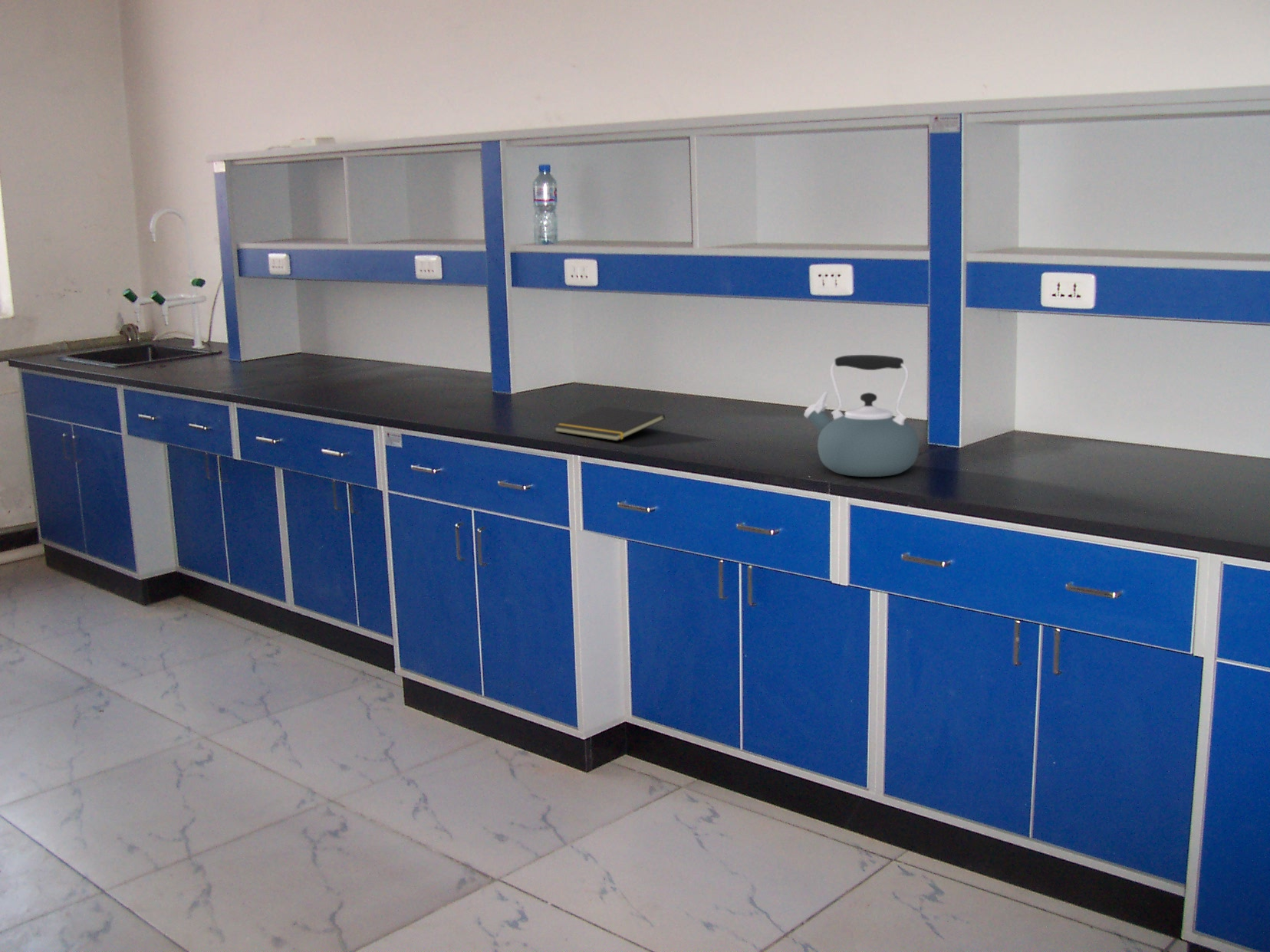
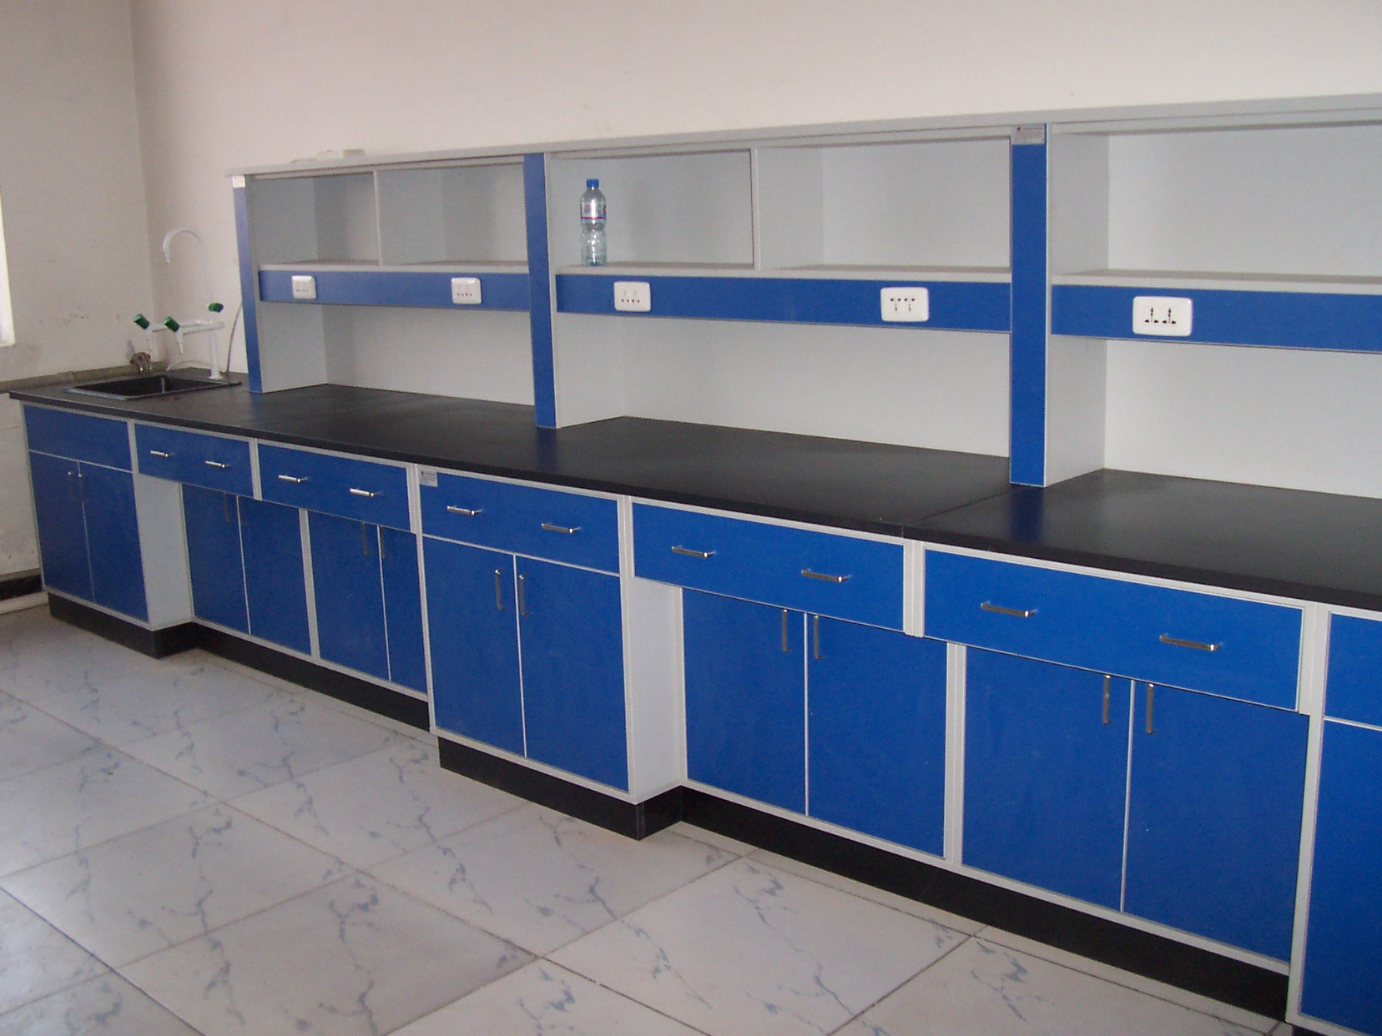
- kettle (859, 412)
- notepad (609, 422)
